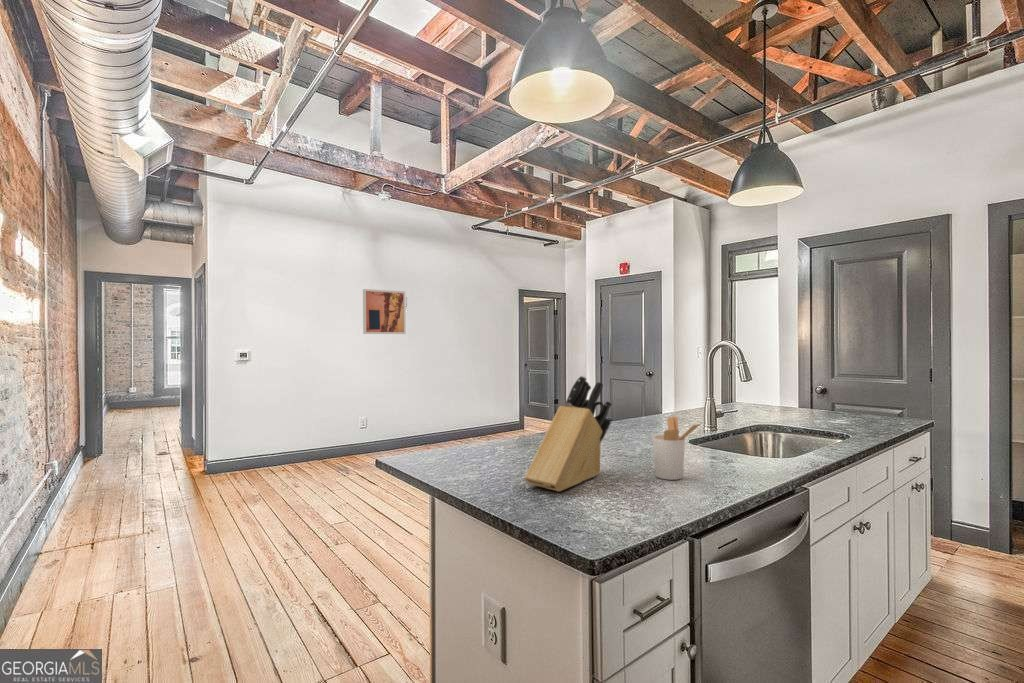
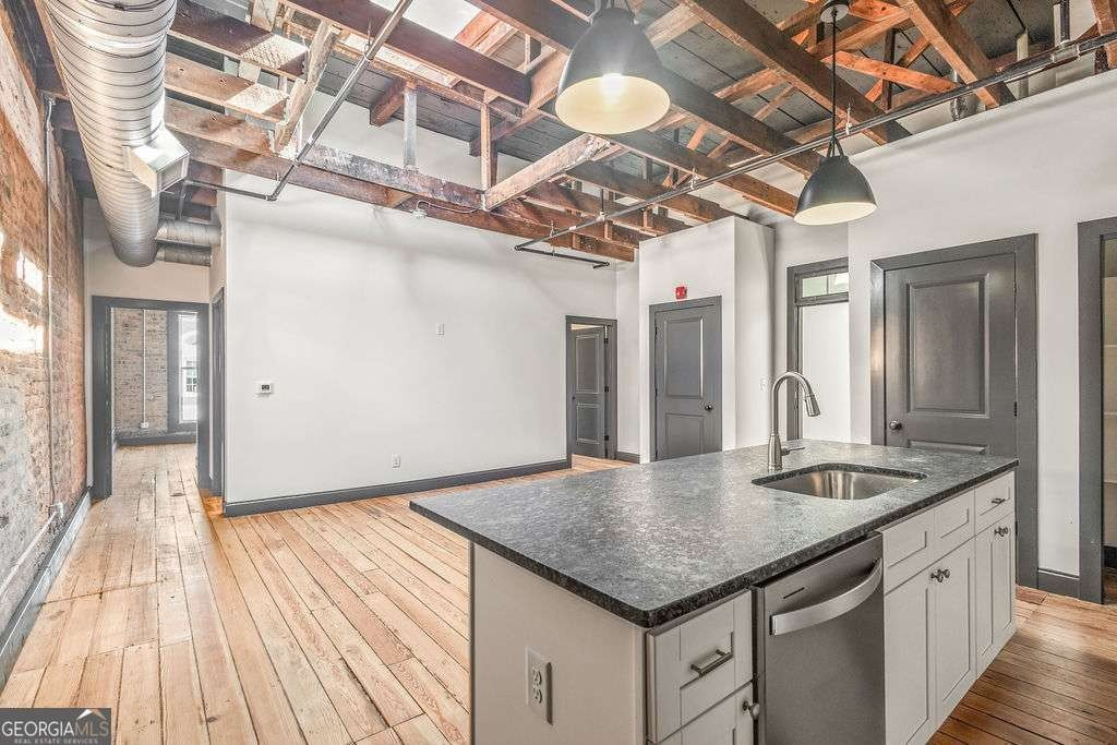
- wall art (384, 312)
- knife block (572, 428)
- utensil holder (677, 448)
